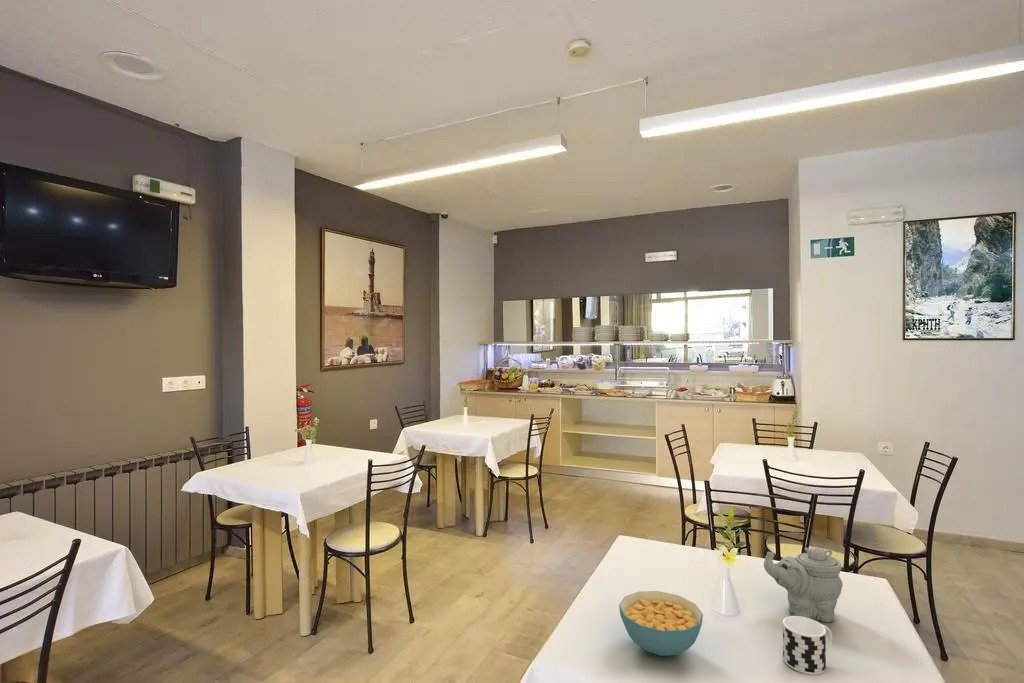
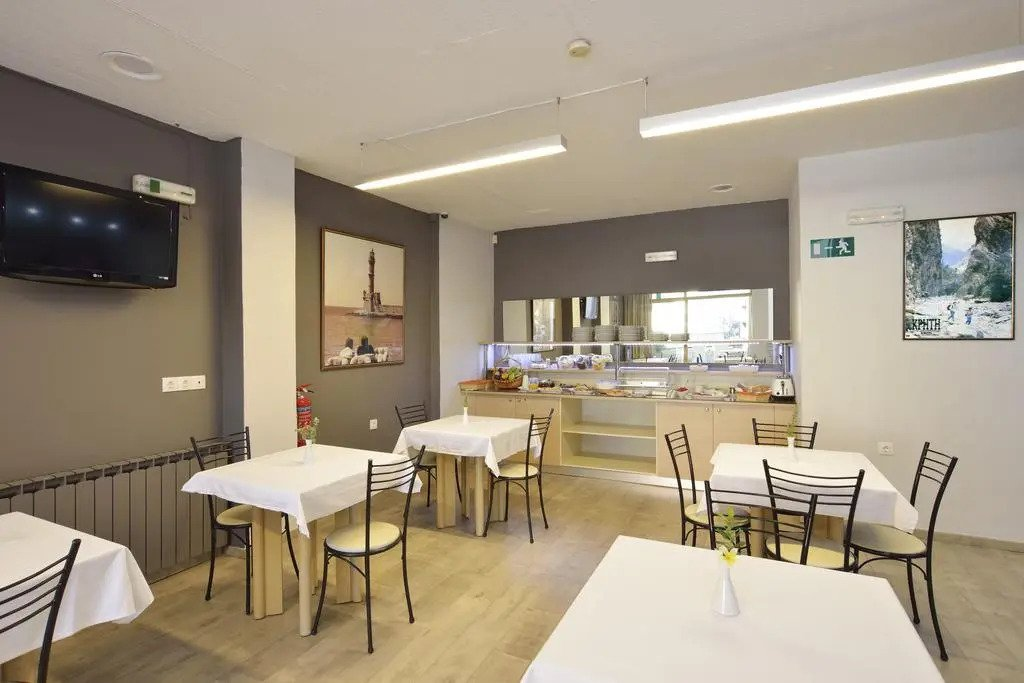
- cereal bowl (660, 629)
- cup (809, 643)
- teapot (802, 578)
